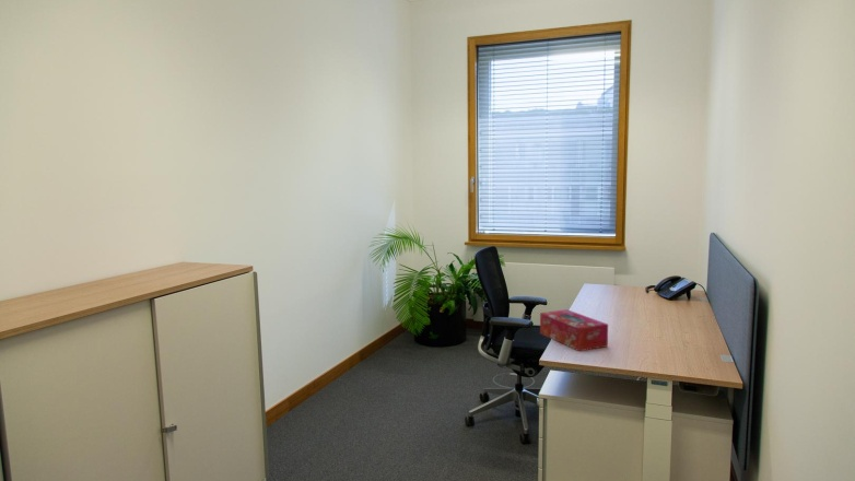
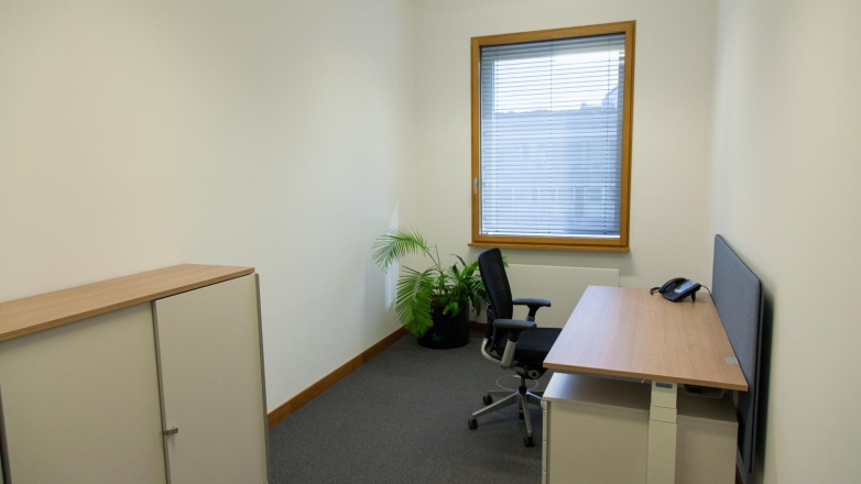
- tissue box (572, 329)
